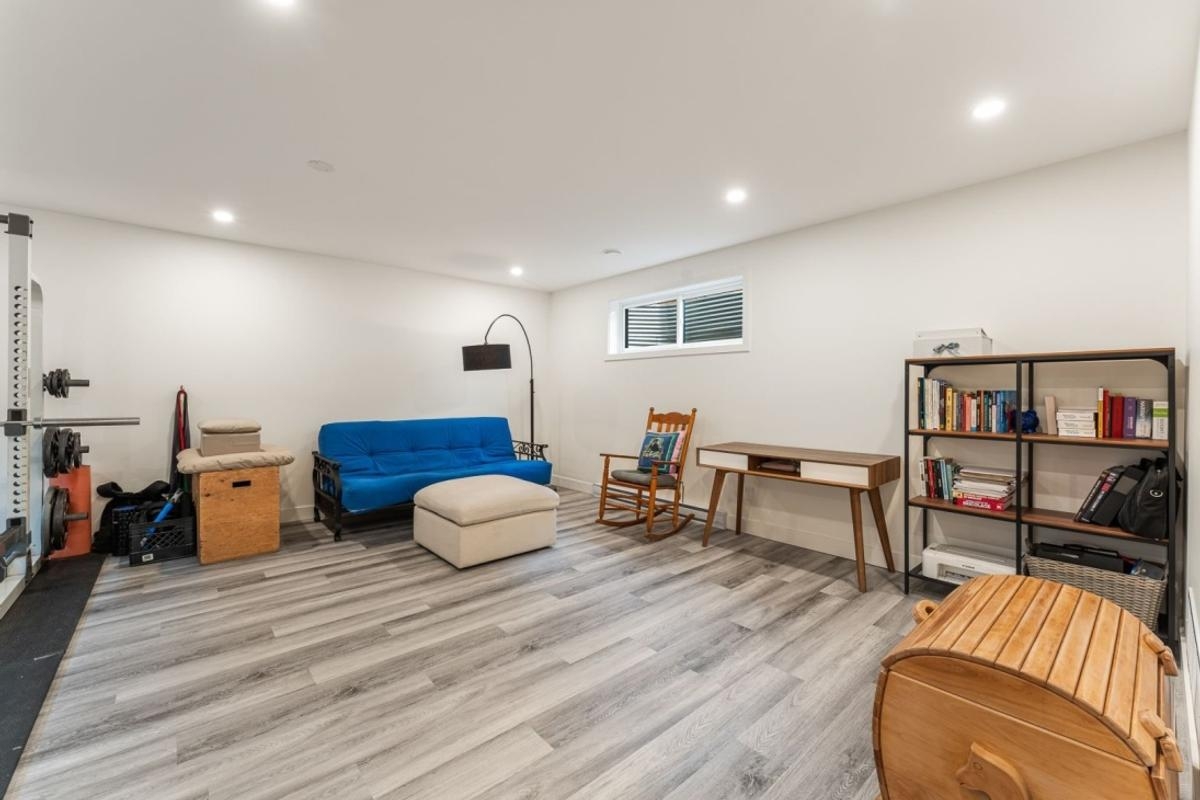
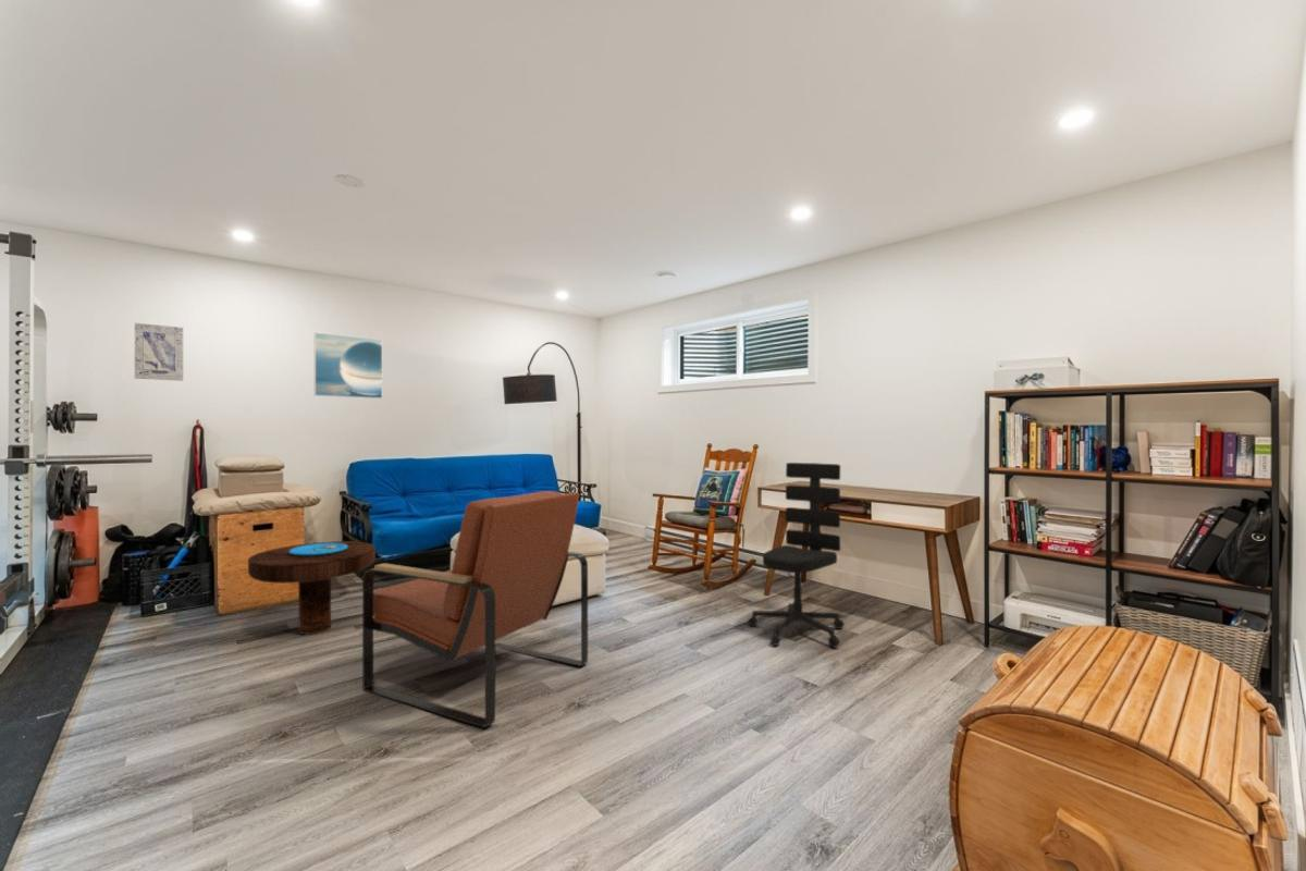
+ office chair (796, 549)
+ wall art (159, 352)
+ armchair (477, 584)
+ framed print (348, 366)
+ side table (315, 588)
